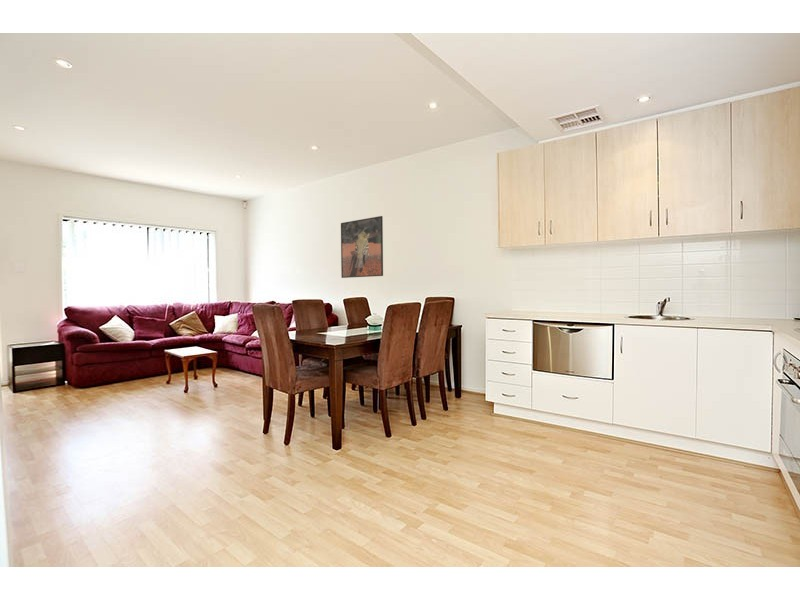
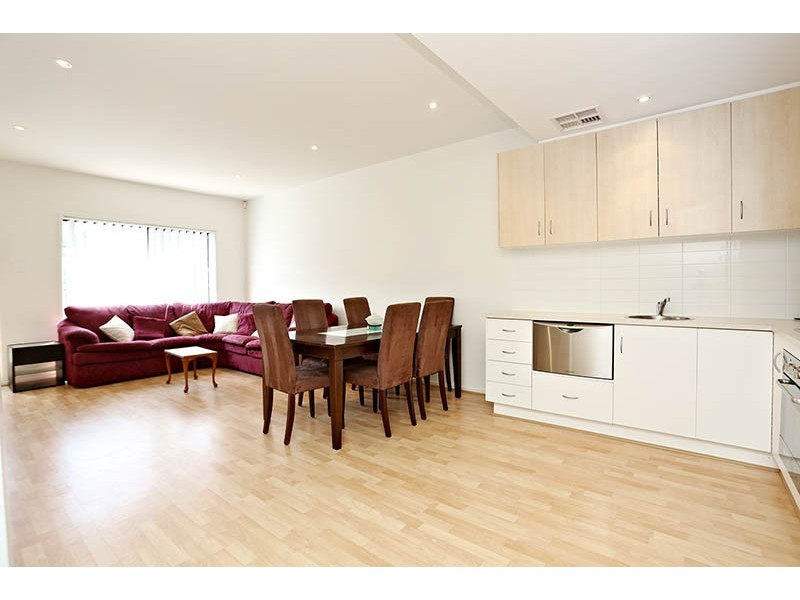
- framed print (361, 248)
